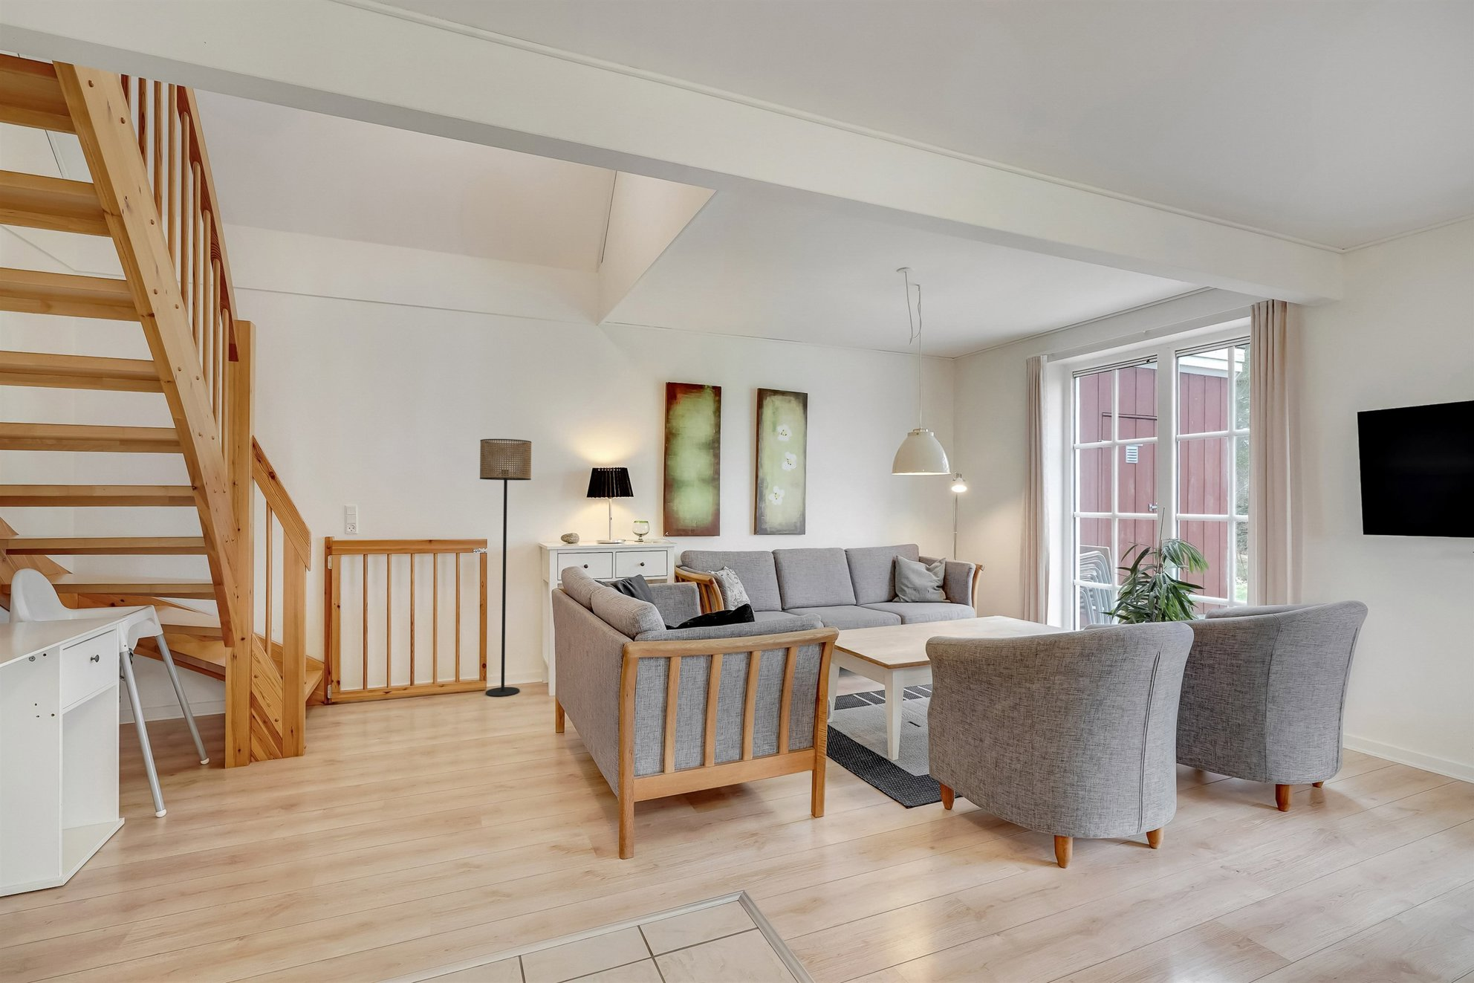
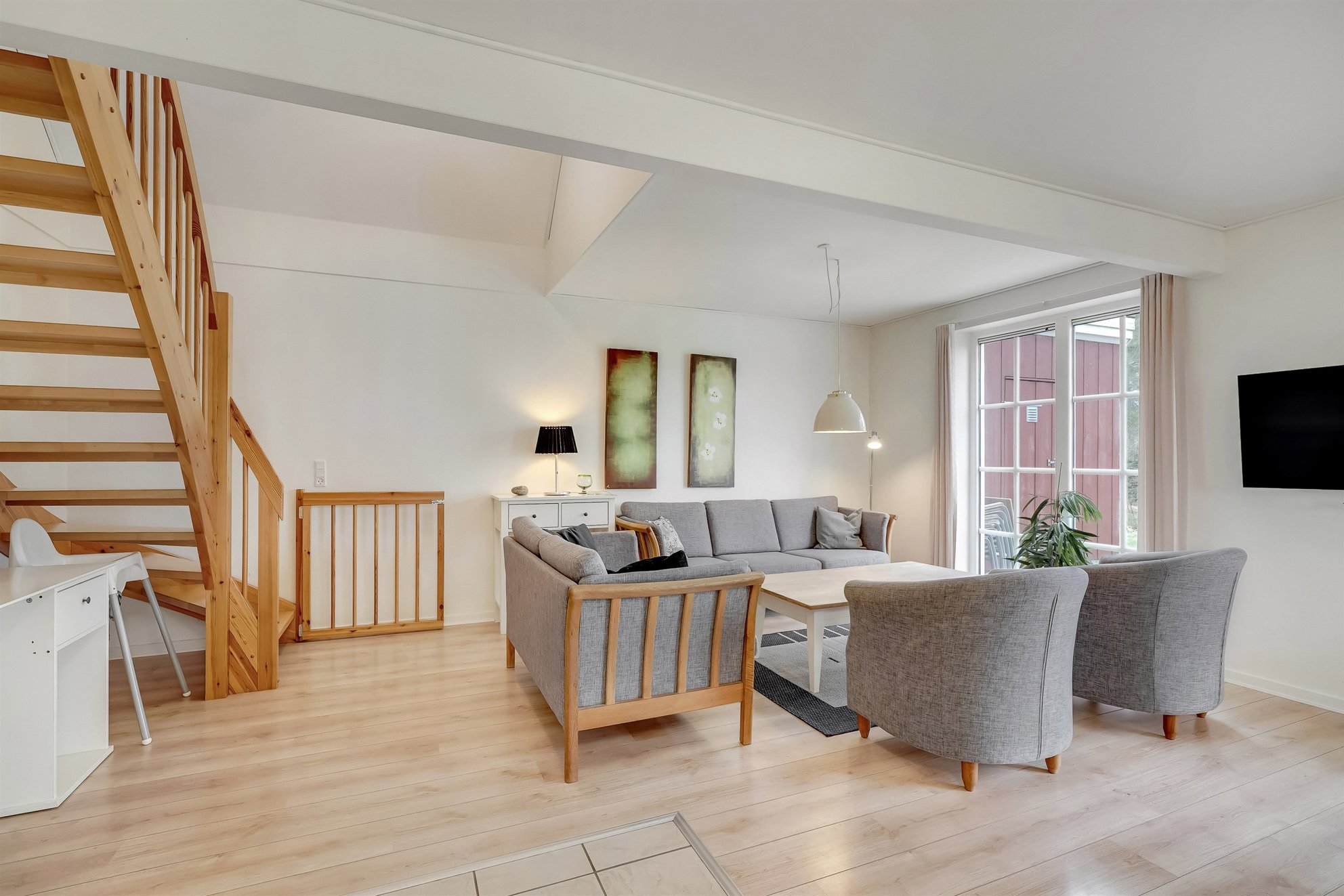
- floor lamp (503, 566)
